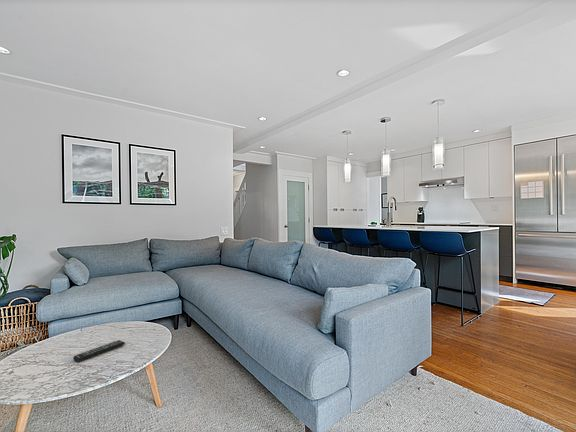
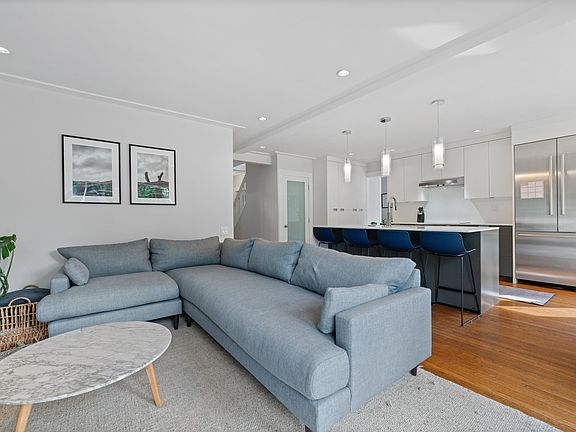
- remote control (100, 350)
